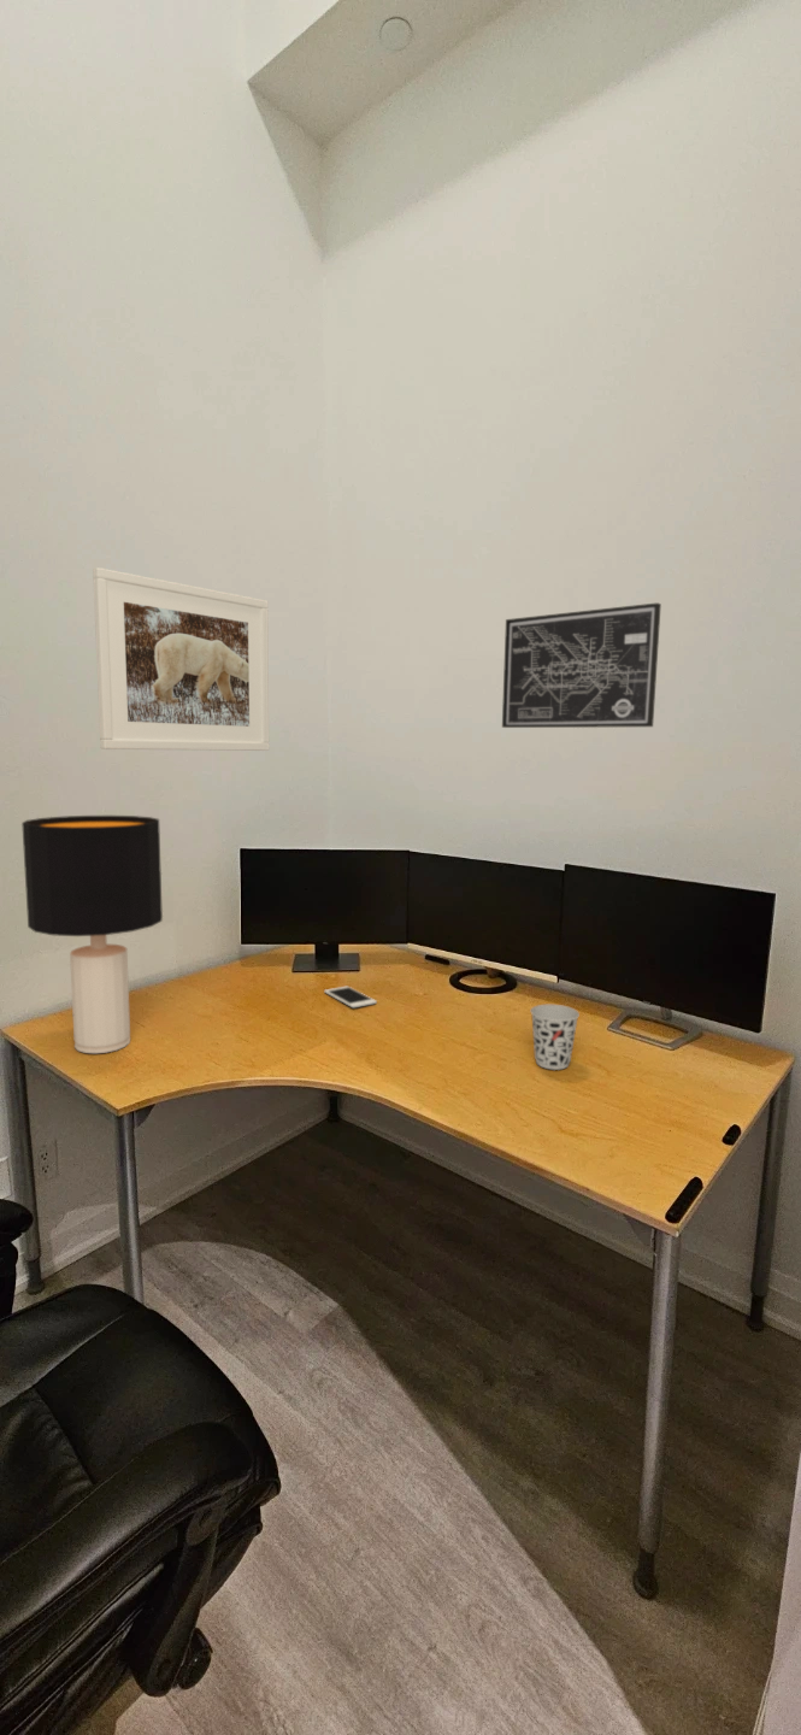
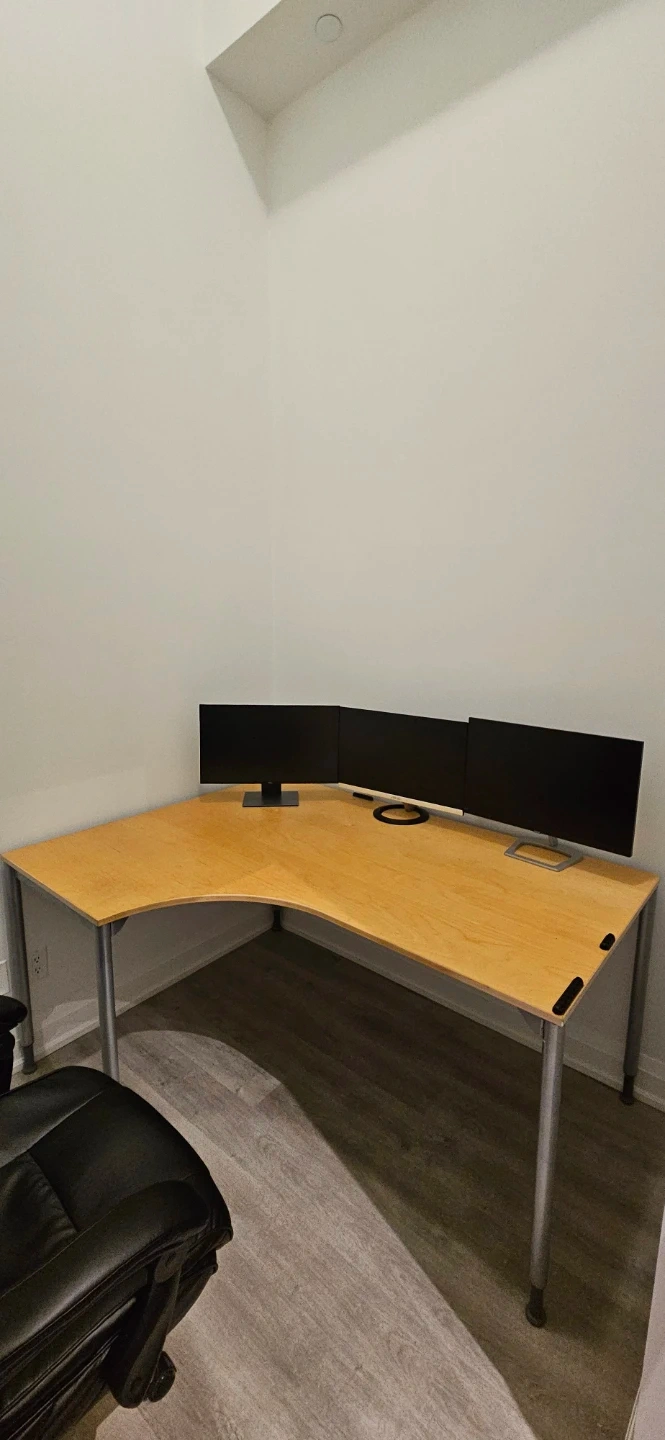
- wall art (575, 670)
- cup (553, 1037)
- desk lamp (98, 934)
- cell phone (349, 996)
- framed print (190, 669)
